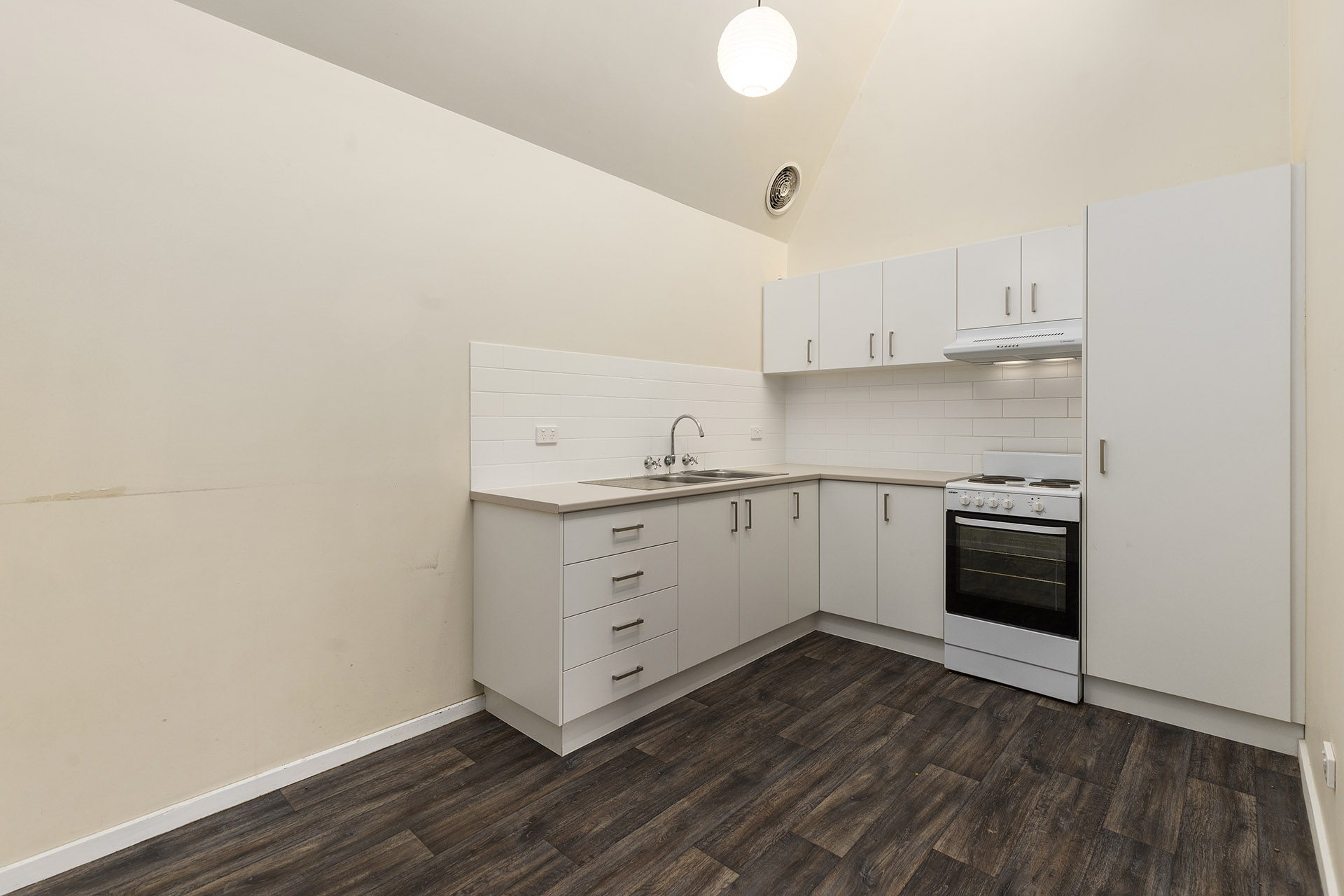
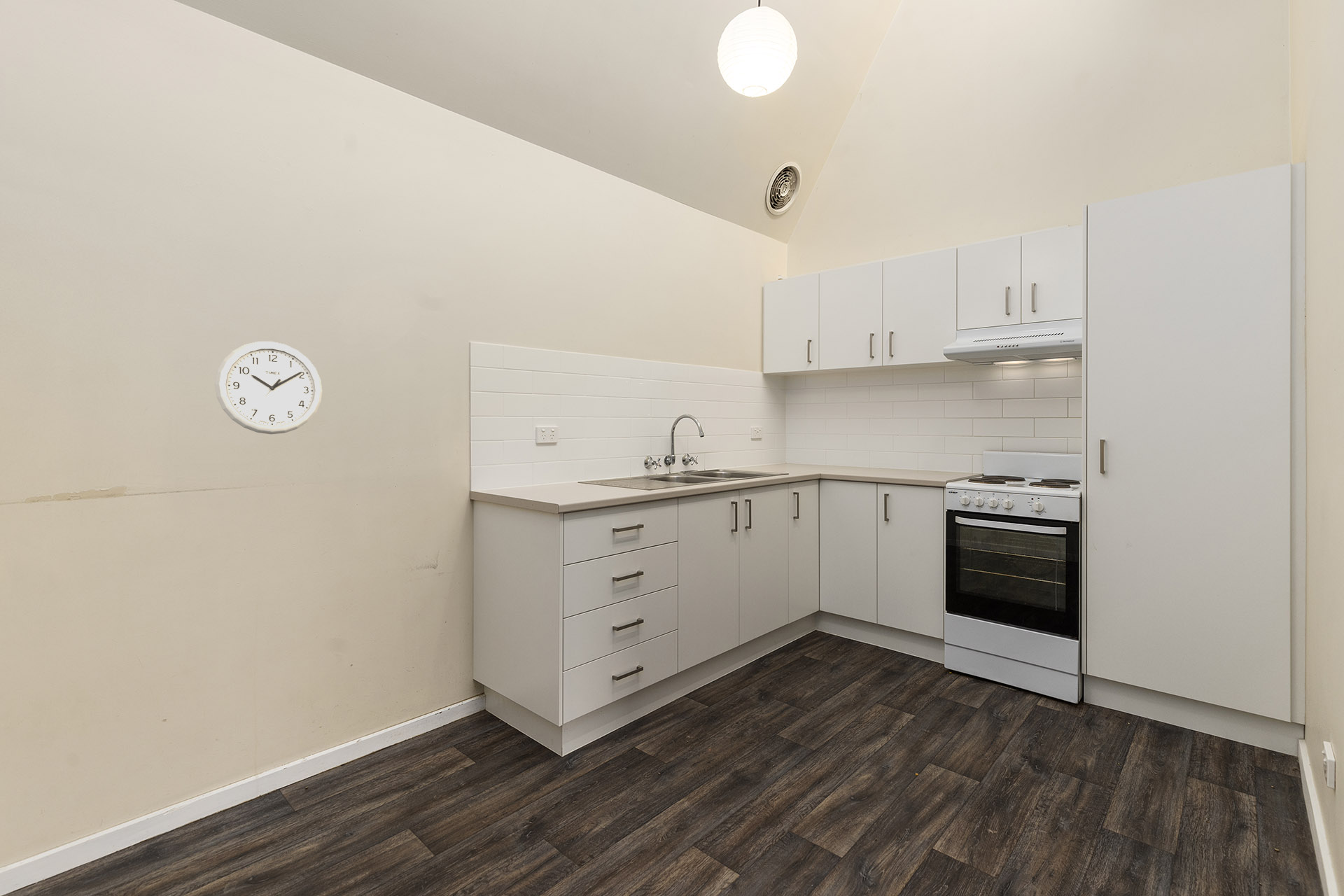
+ wall clock (272, 388)
